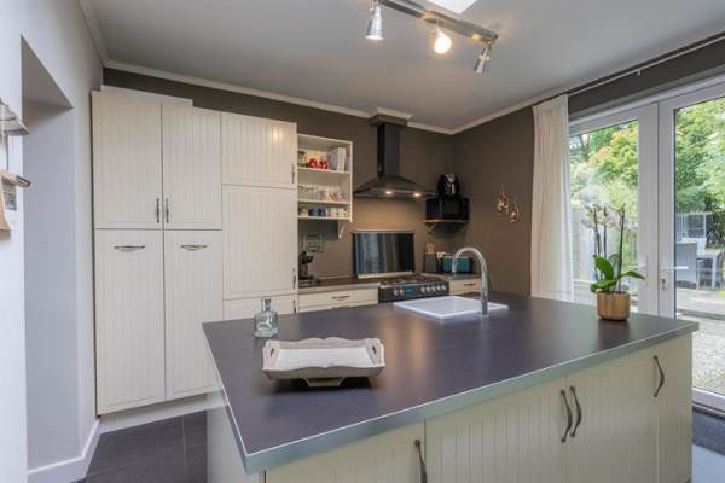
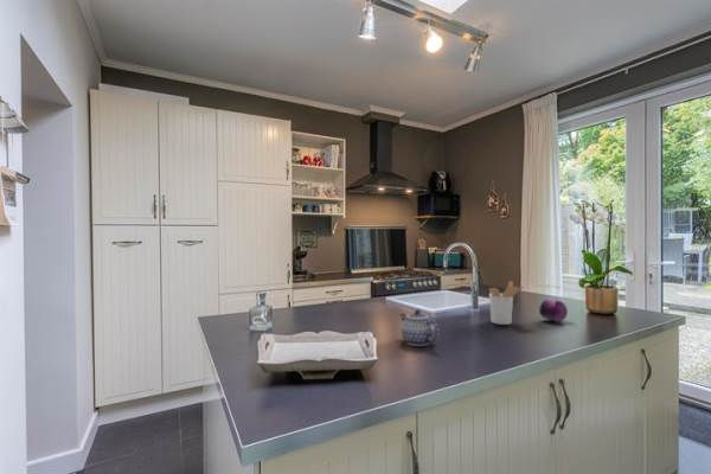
+ fruit (552, 309)
+ utensil holder (505, 302)
+ teapot (417, 326)
